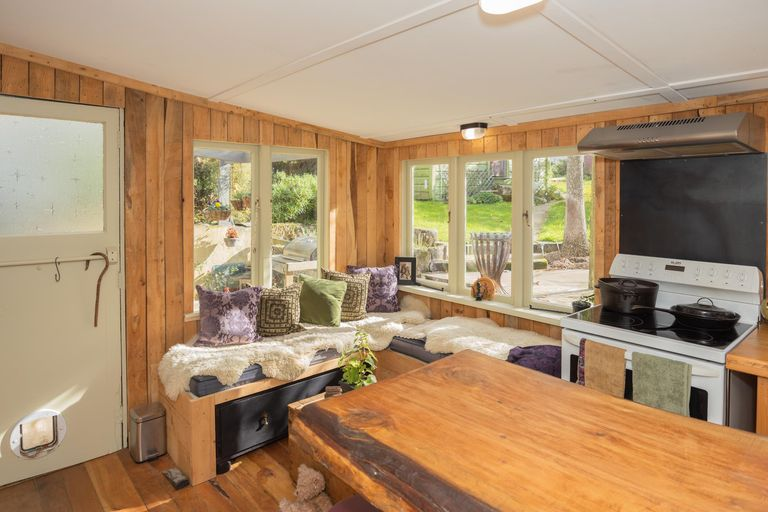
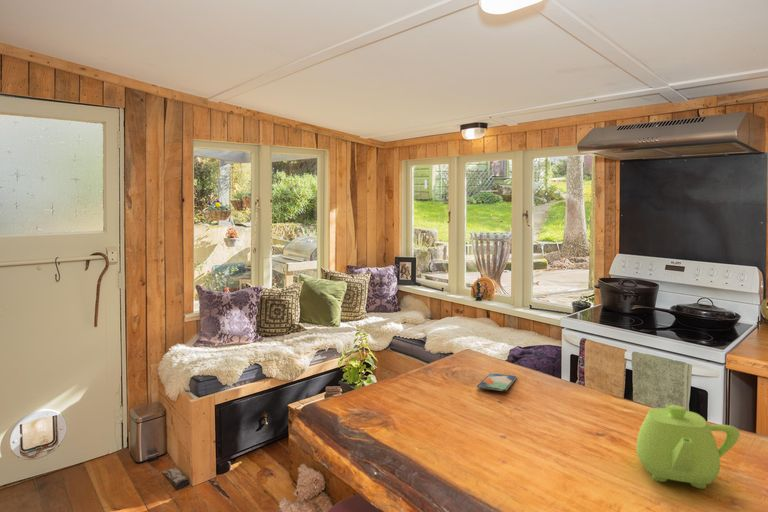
+ smartphone (497, 381)
+ teapot (685, 442)
